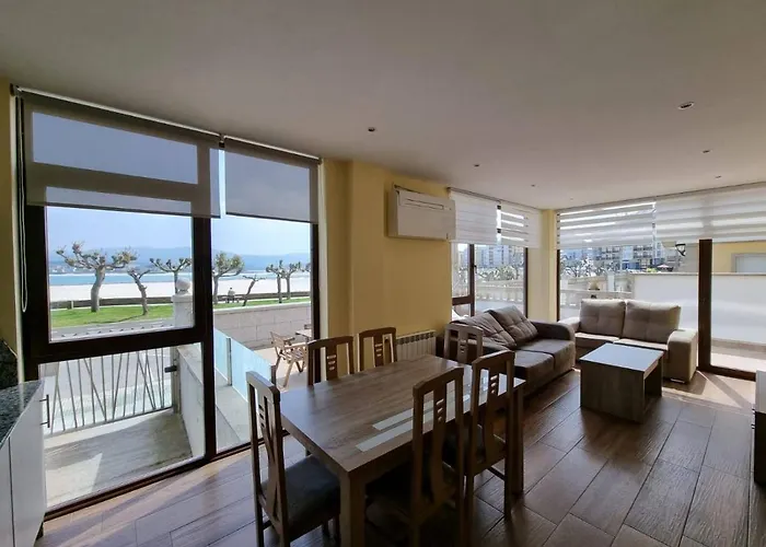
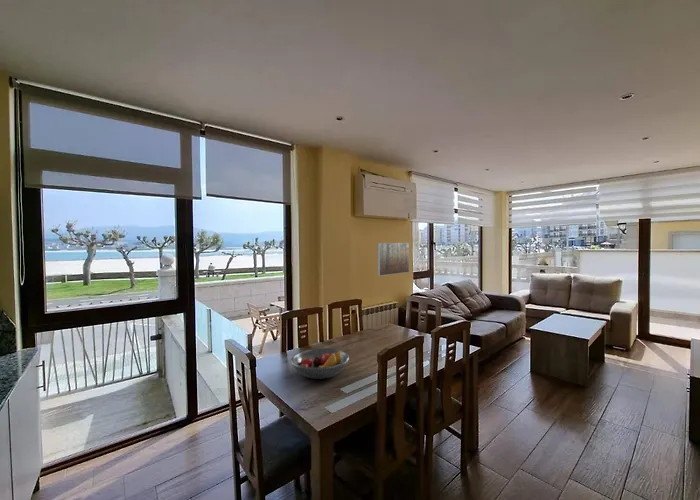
+ fruit bowl (320, 363)
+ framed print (394, 258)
